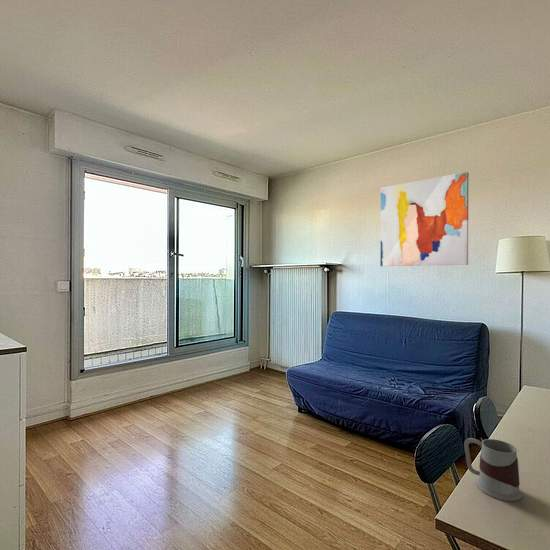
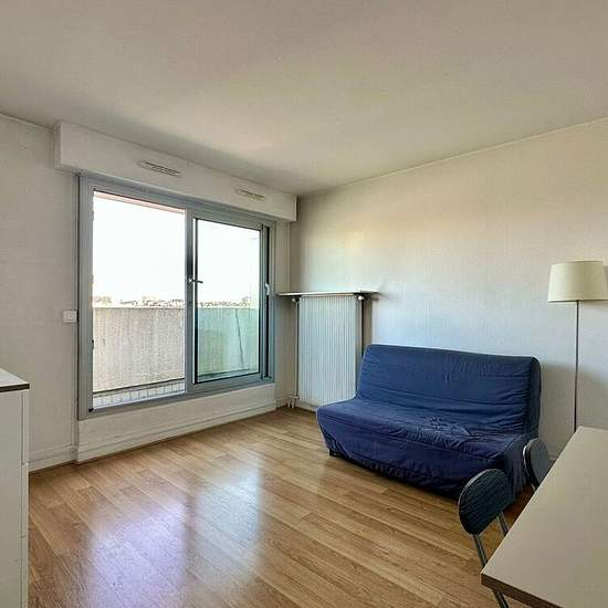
- mug (491, 465)
- wall art (420, 223)
